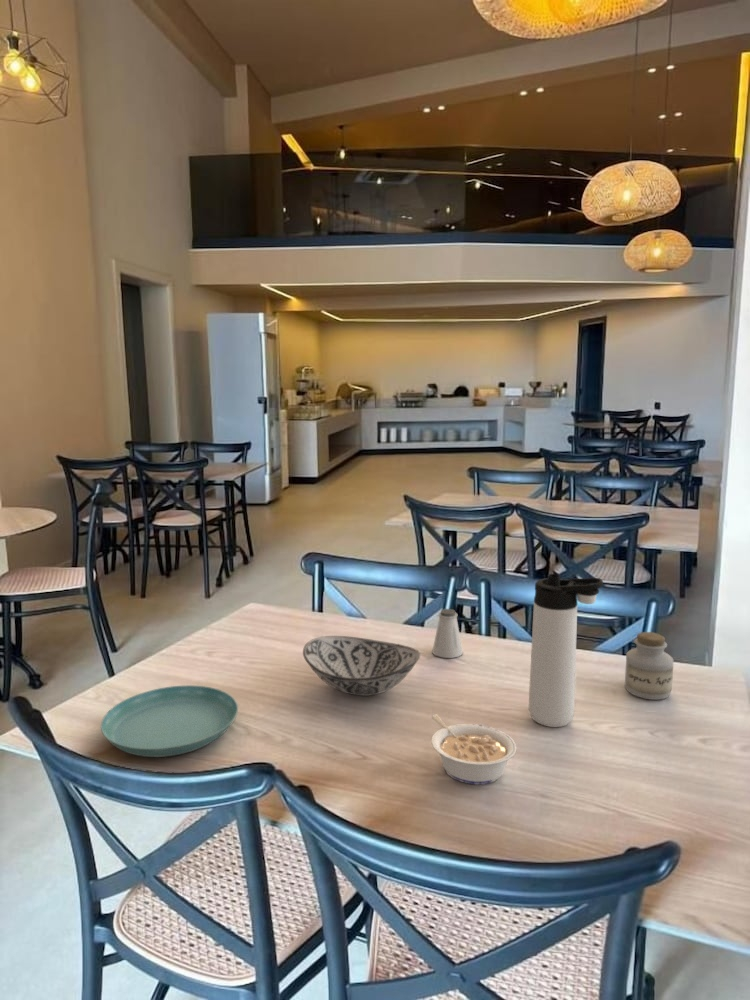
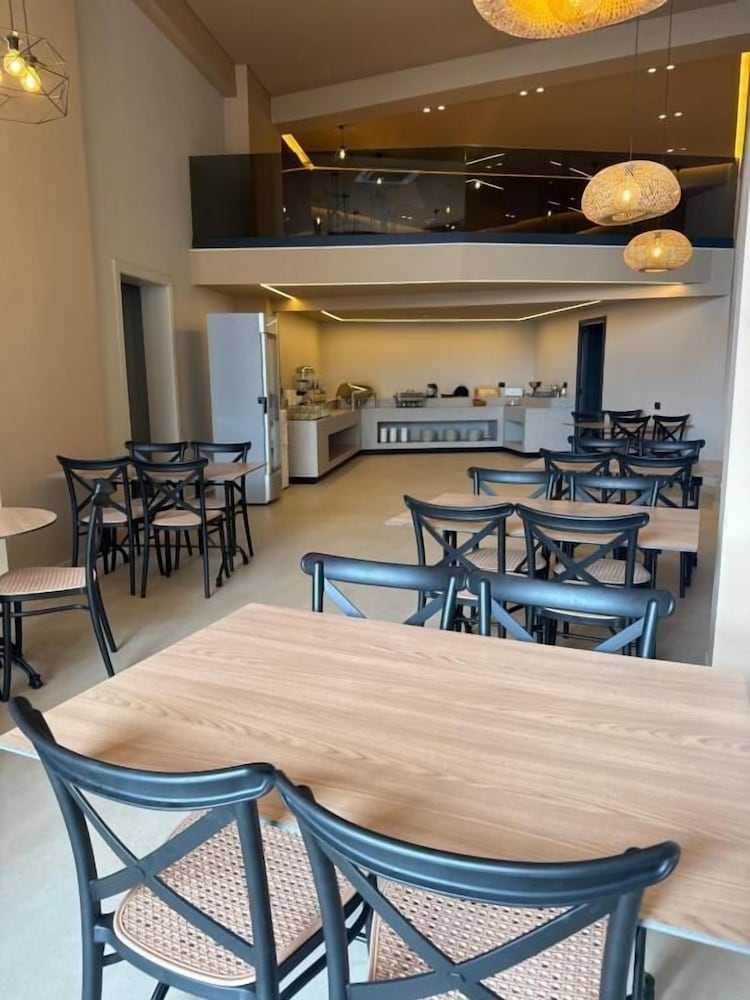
- saltshaker (447, 631)
- jar (649, 663)
- decorative bowl (361, 668)
- thermos bottle (564, 649)
- saucer (171, 721)
- legume (469, 753)
